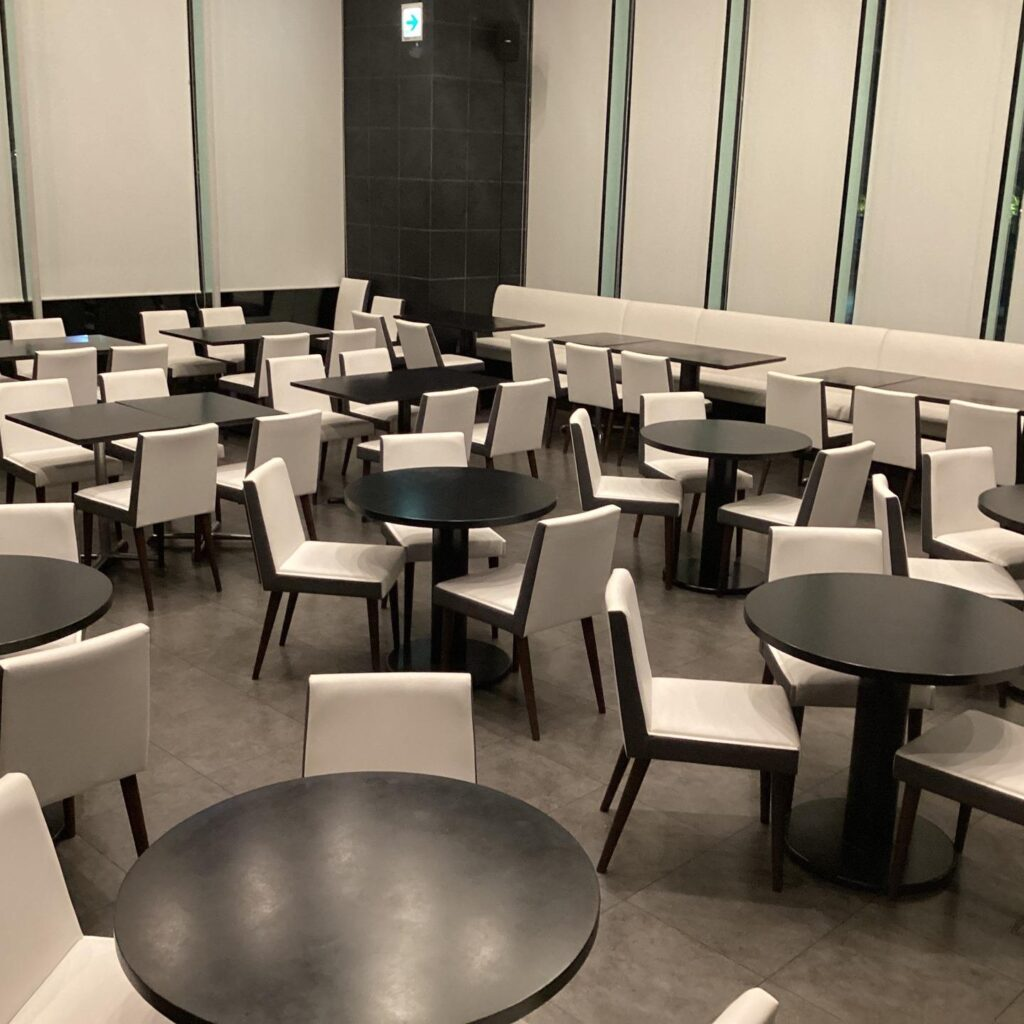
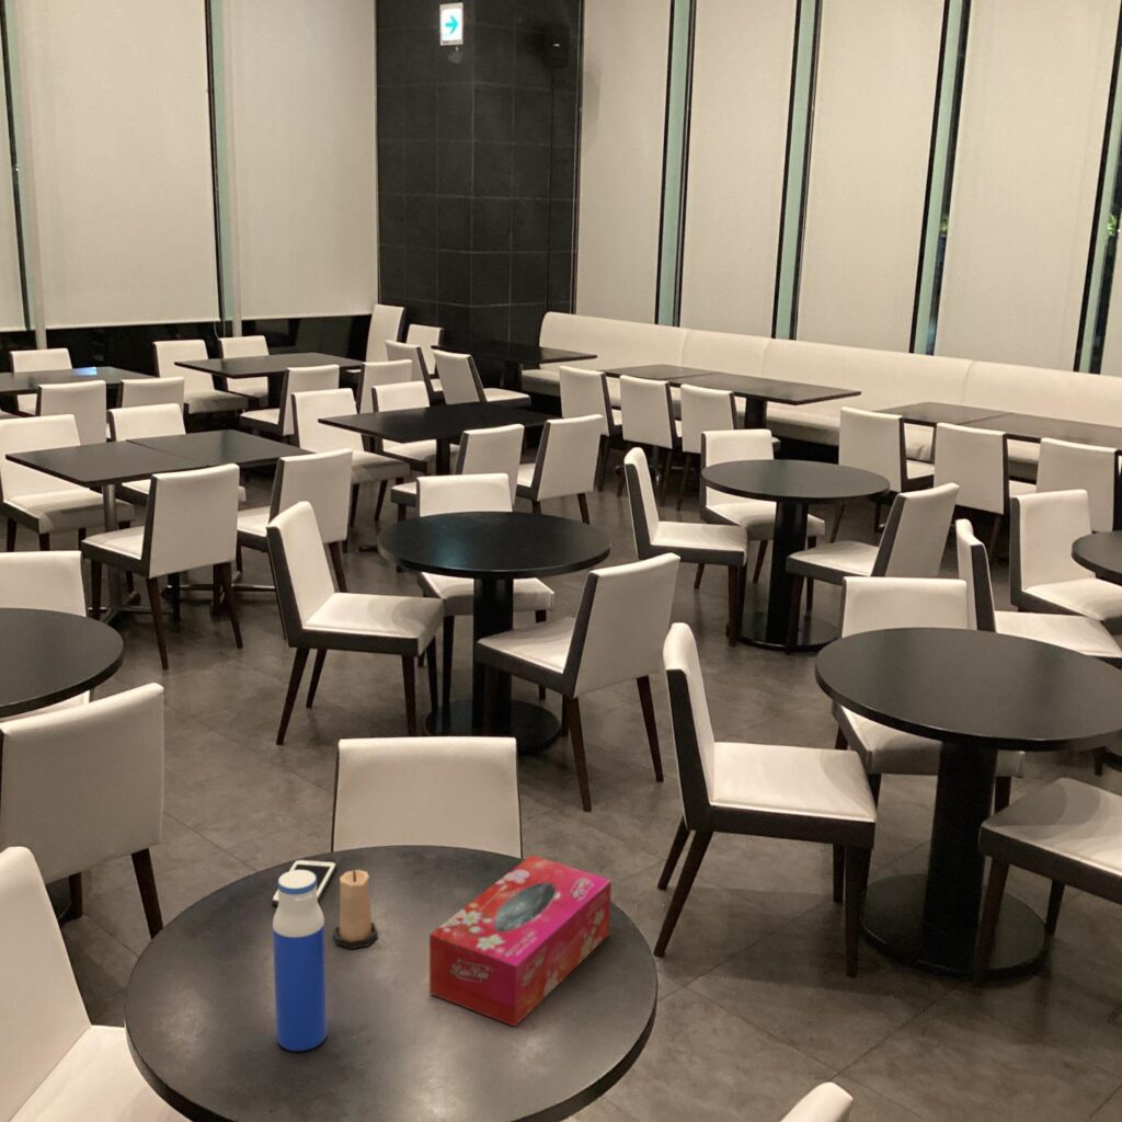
+ water bottle (299, 959)
+ tissue box (524, 934)
+ cell phone (317, 882)
+ candle (355, 903)
